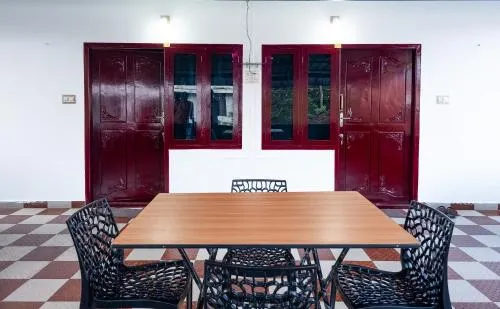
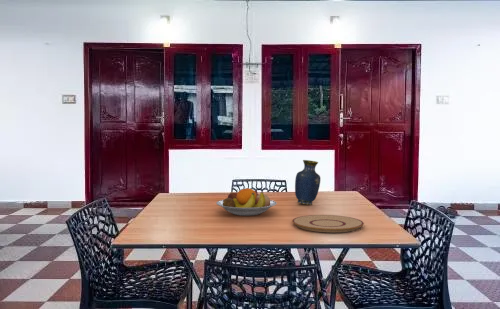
+ fruit bowl (246, 200)
+ vase (307, 182)
+ plate (327, 223)
